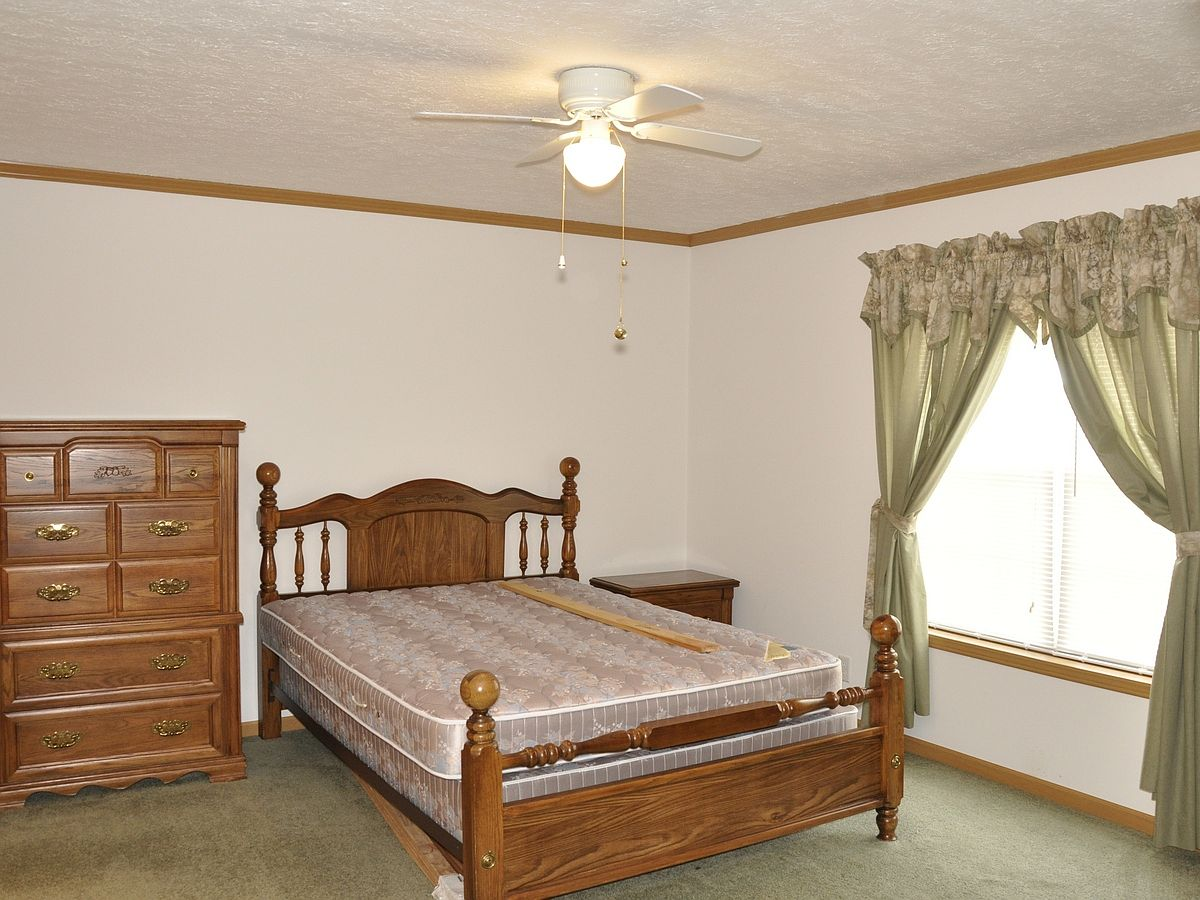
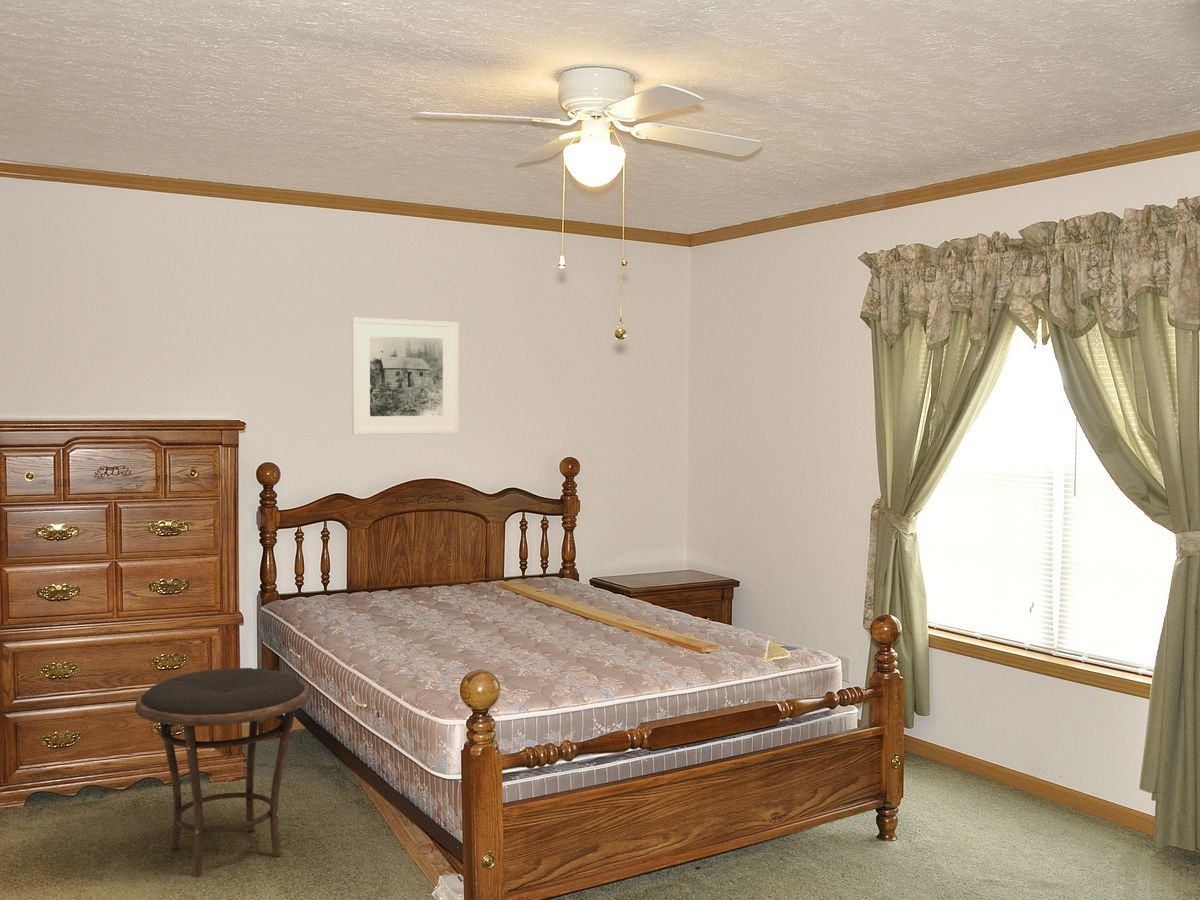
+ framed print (406, 377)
+ side table (220, 747)
